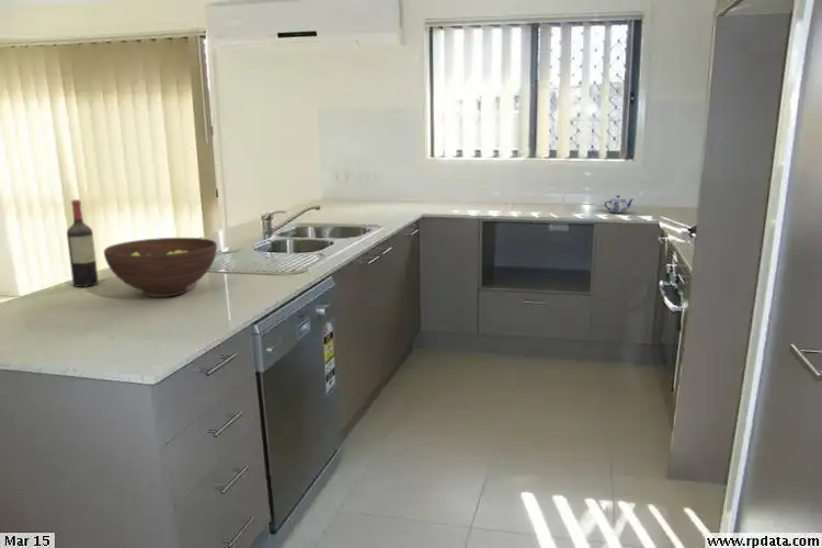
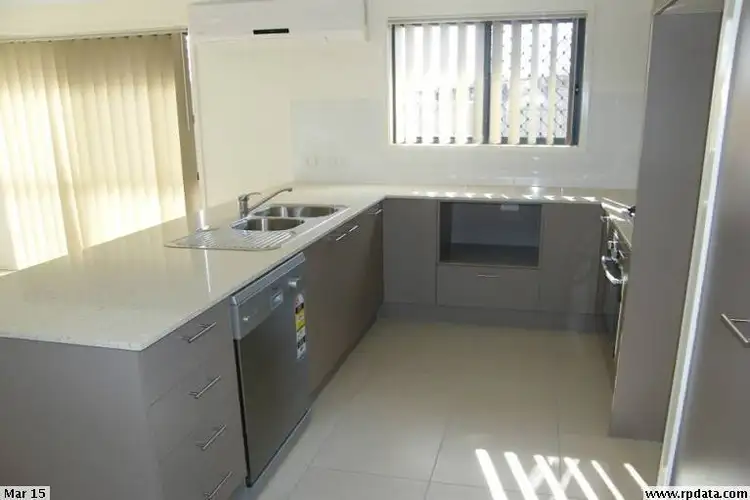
- wine bottle (80, 242)
- teapot (618, 203)
- fruit bowl (163, 270)
